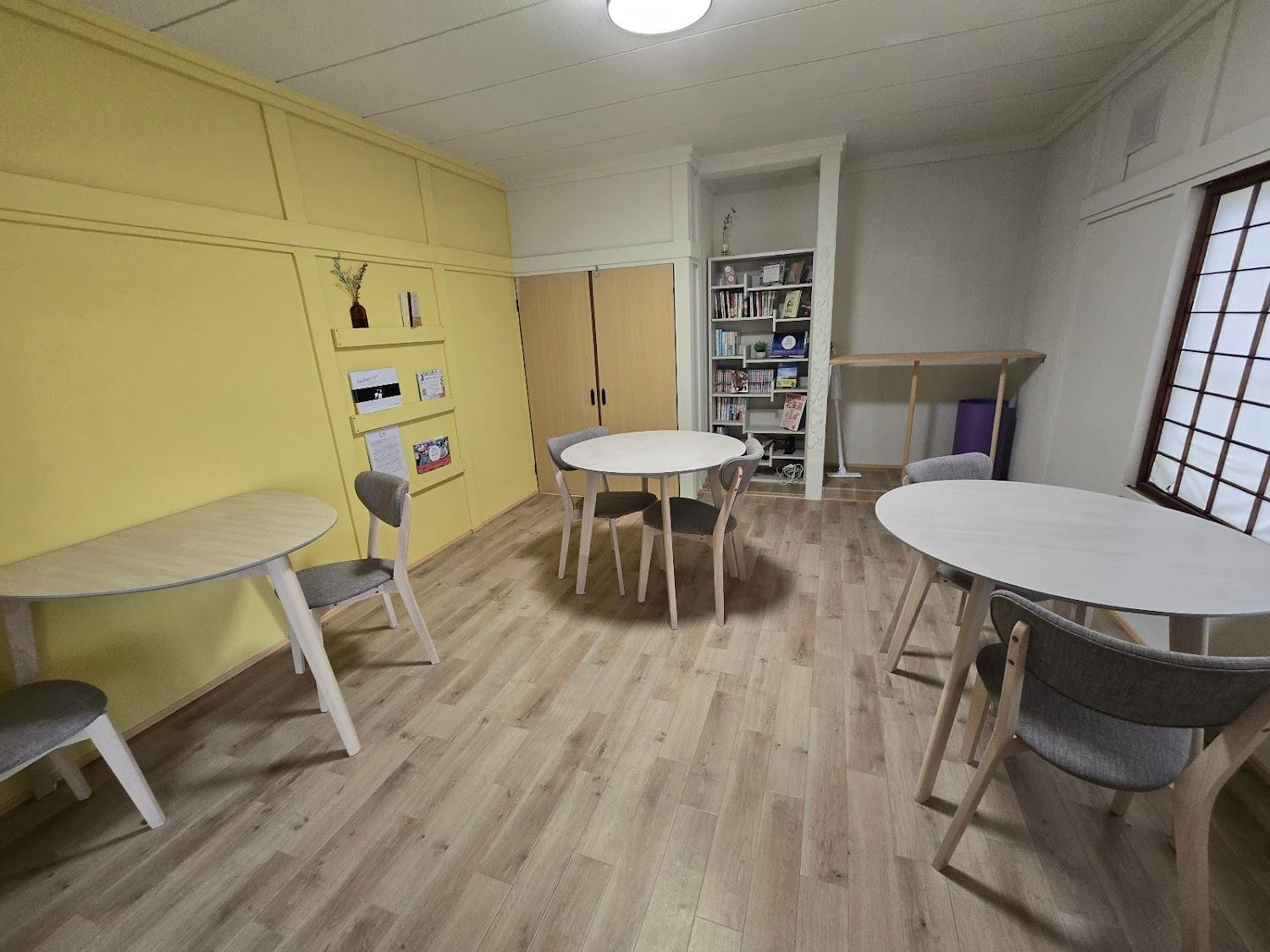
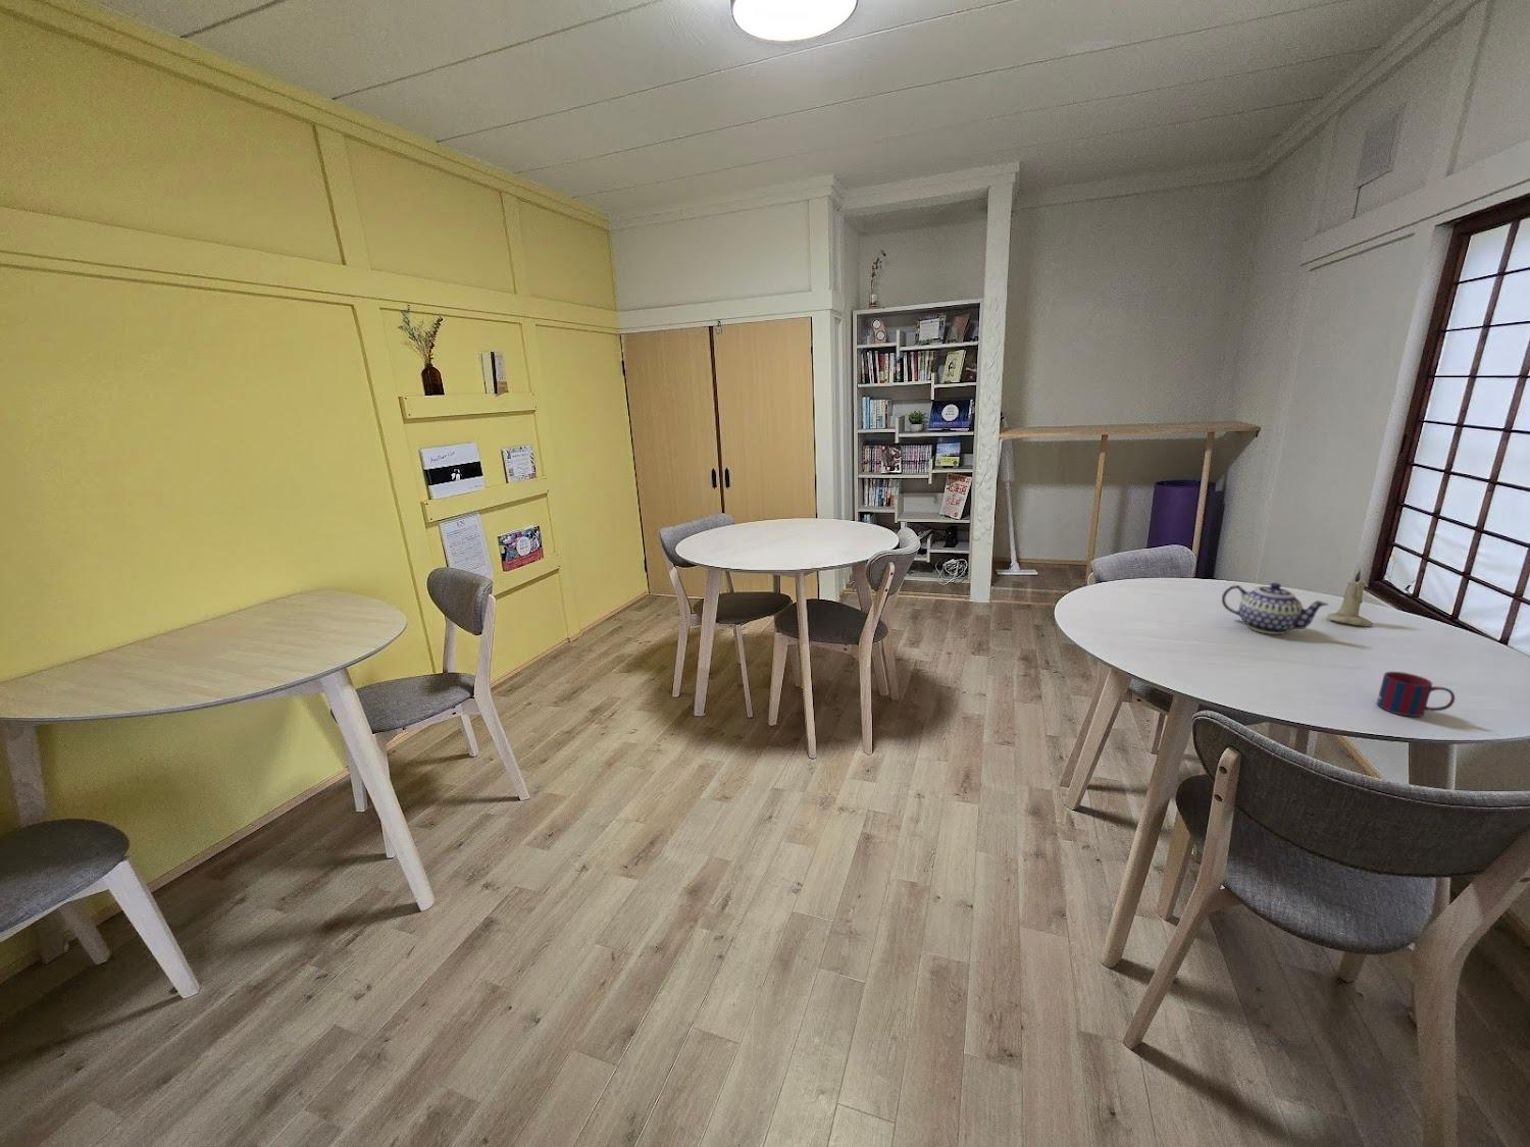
+ mug (1414, 696)
+ candle (1354, 595)
+ teapot (1271, 606)
